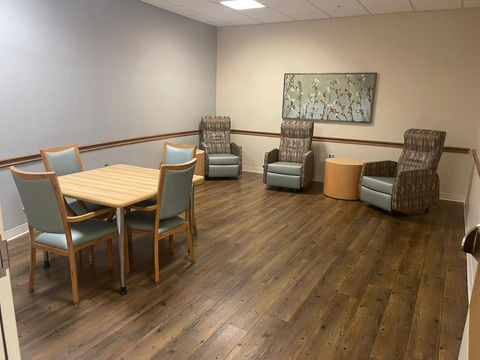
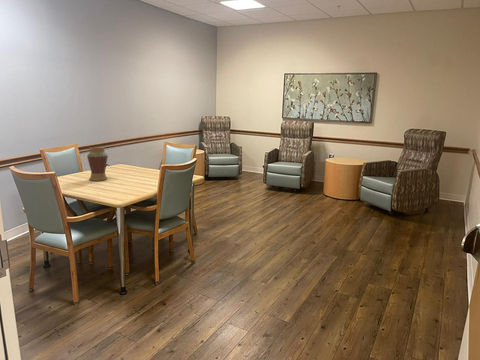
+ vase (97, 163)
